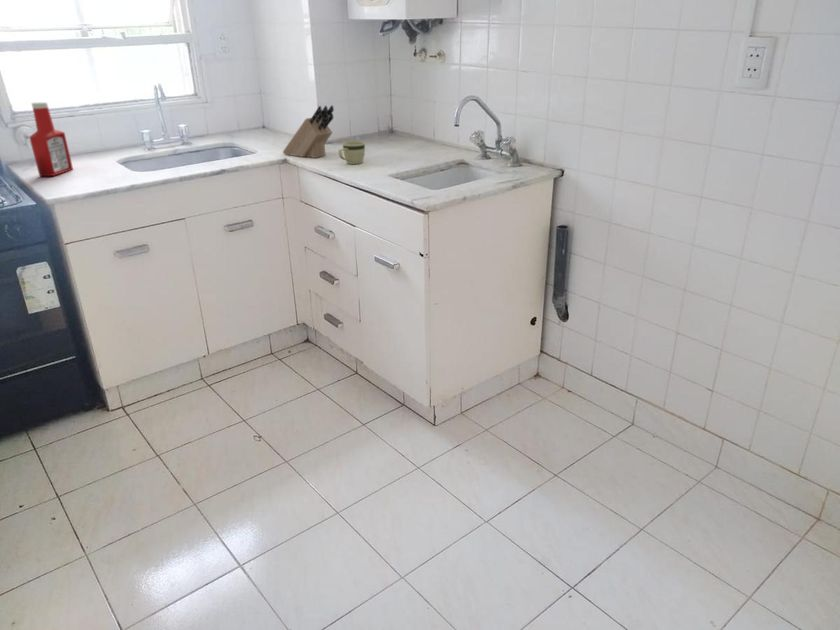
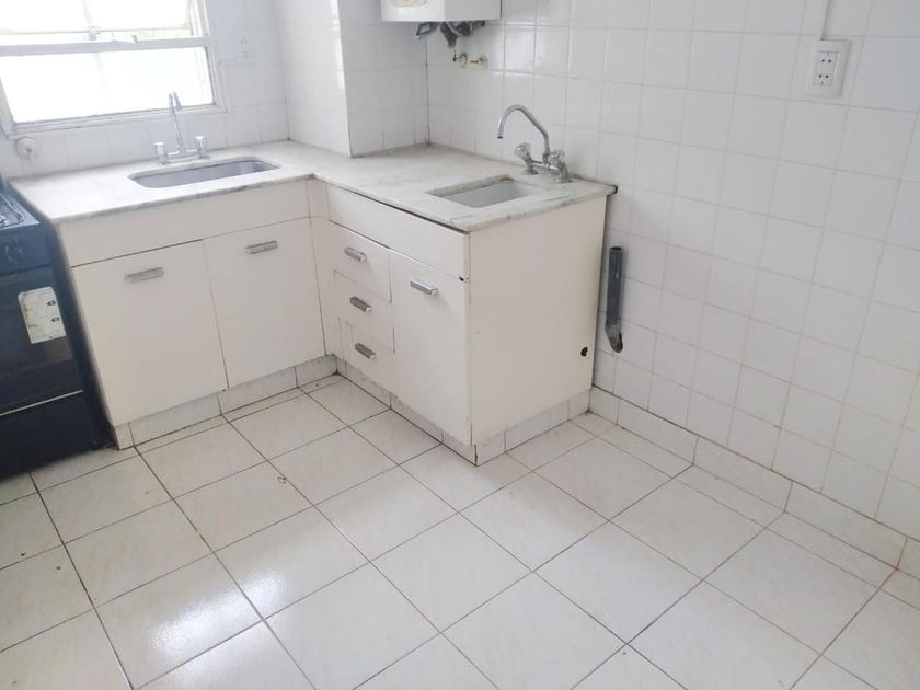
- soap bottle (48, 138)
- mug (350, 153)
- knife block (309, 130)
